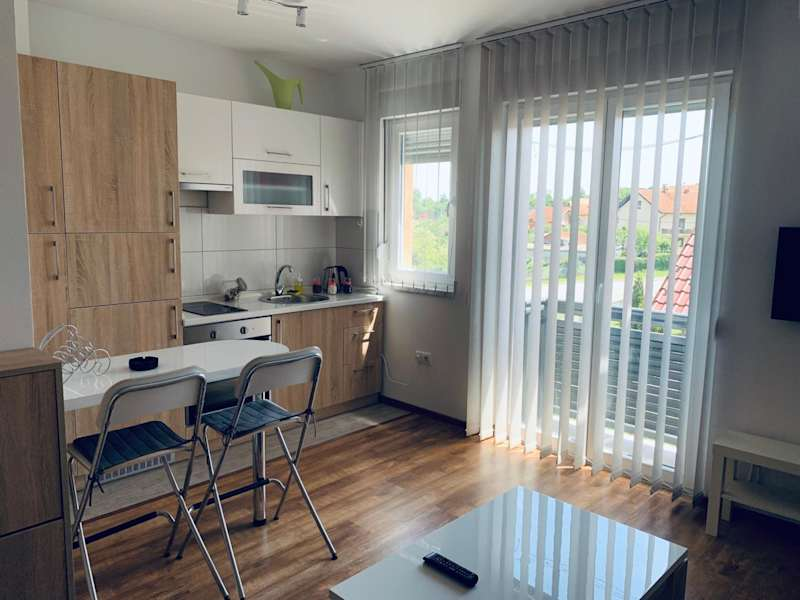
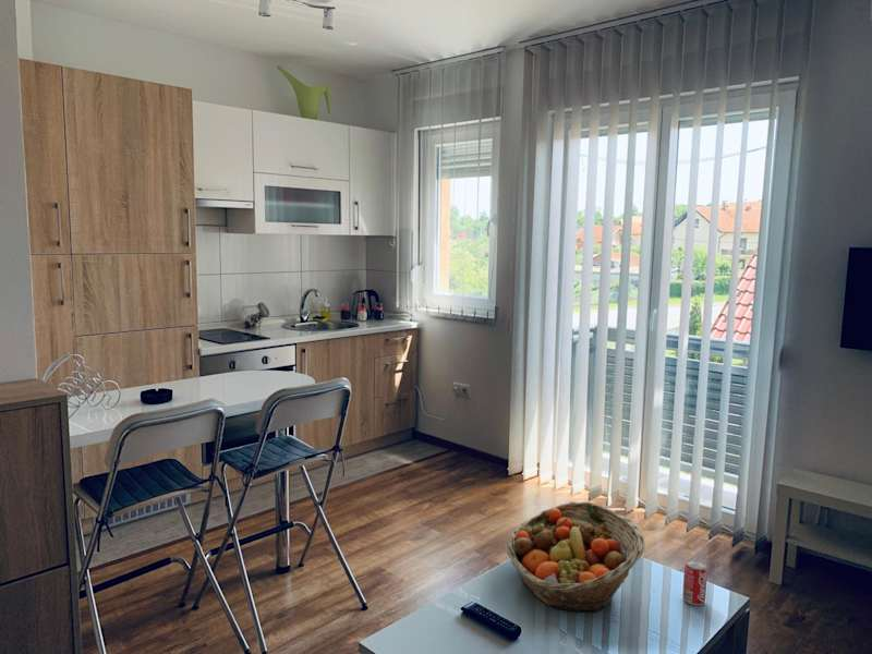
+ beverage can (694, 582)
+ fruit basket (572, 553)
